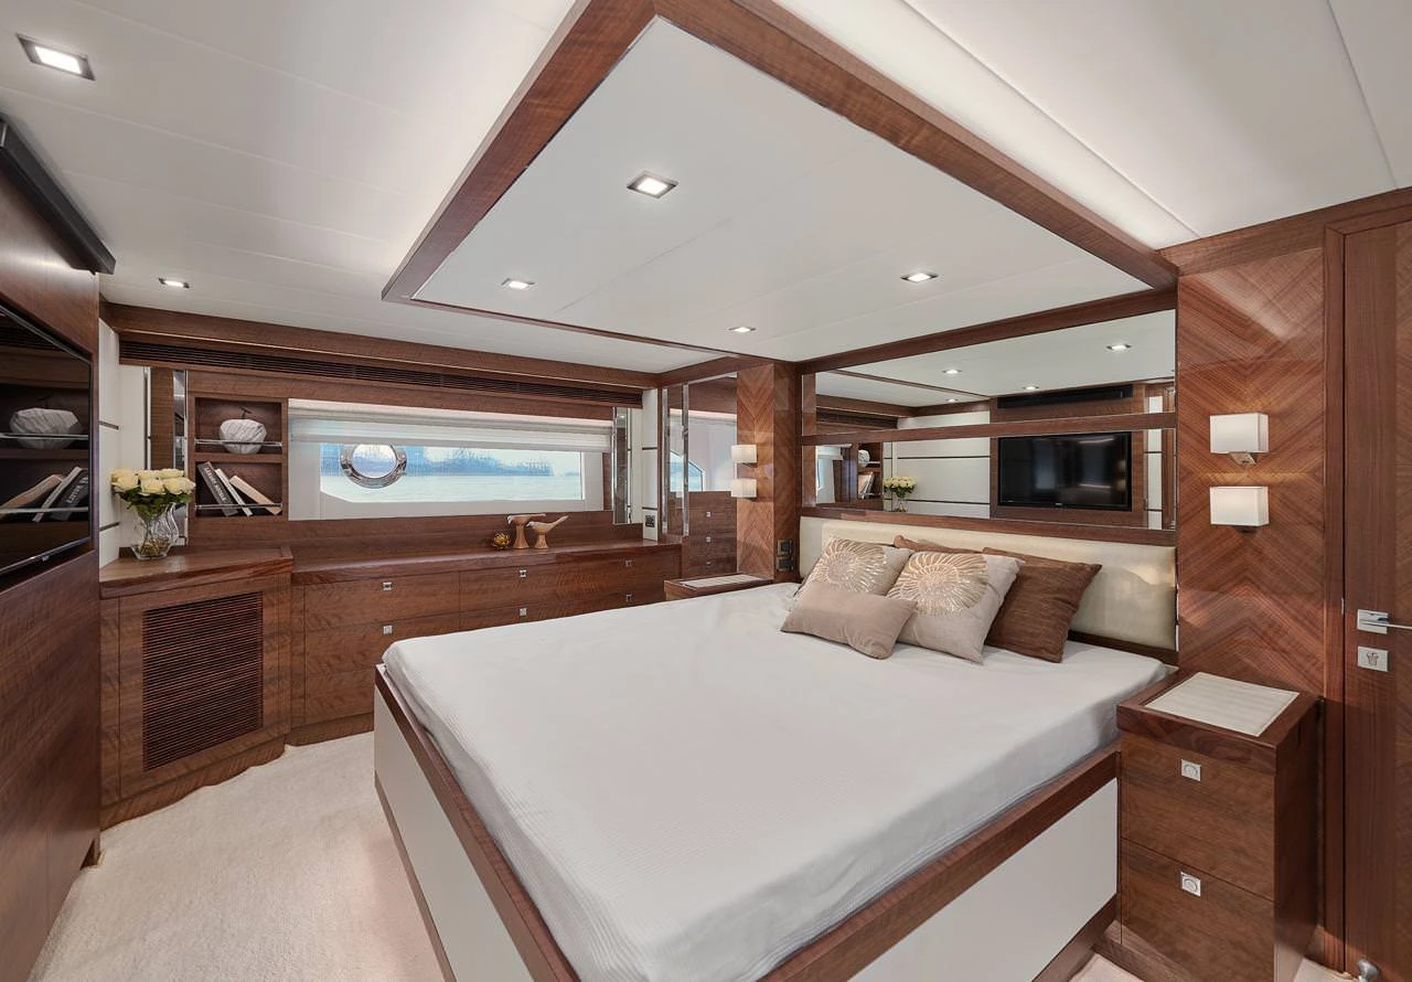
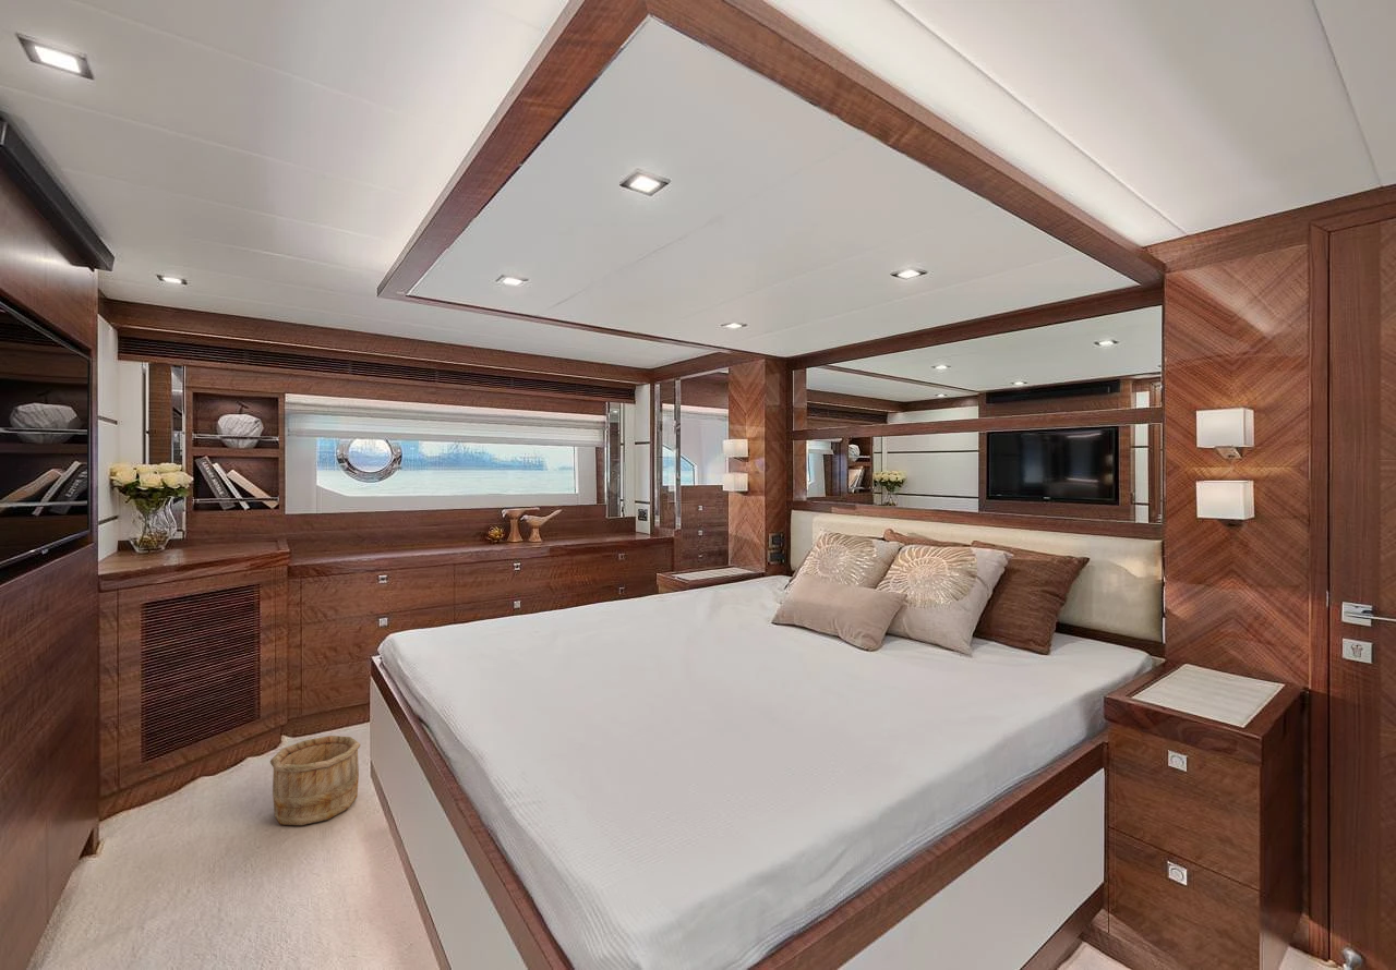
+ wooden bucket (316, 778)
